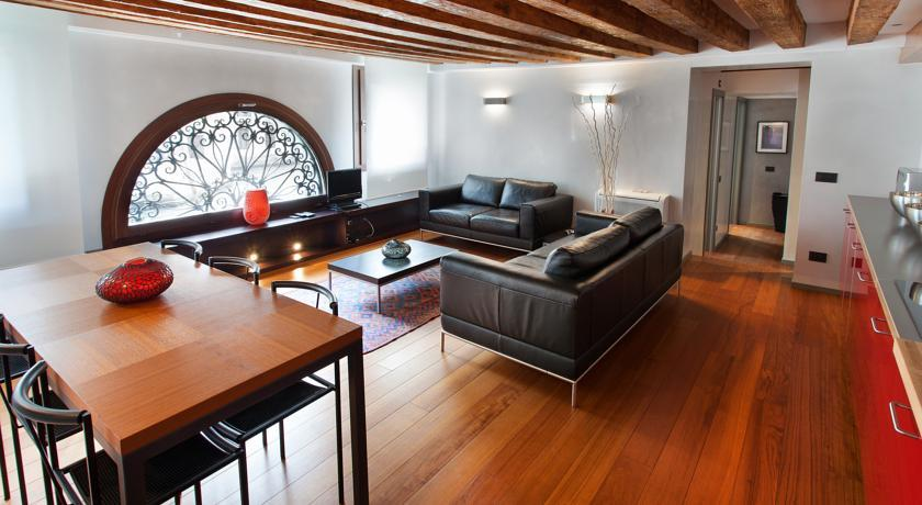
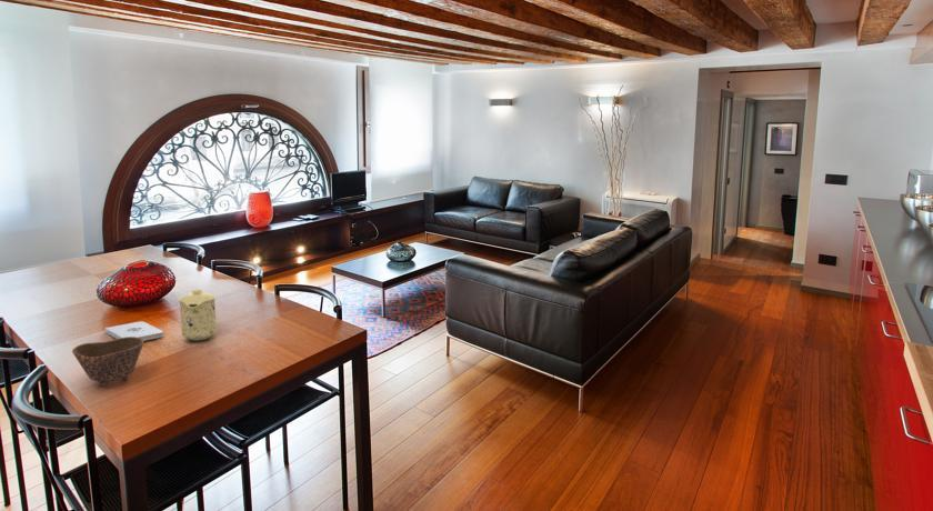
+ notepad (134, 331)
+ mug (199, 313)
+ bowl (110, 363)
